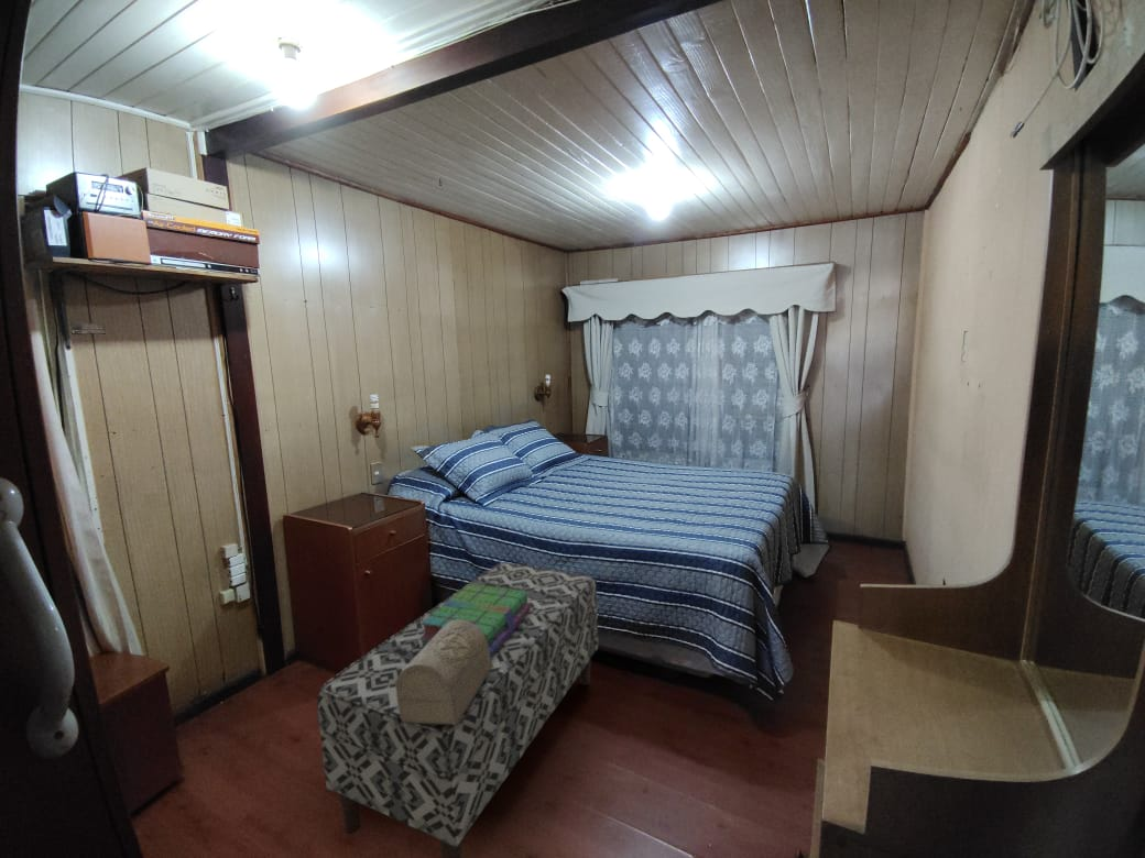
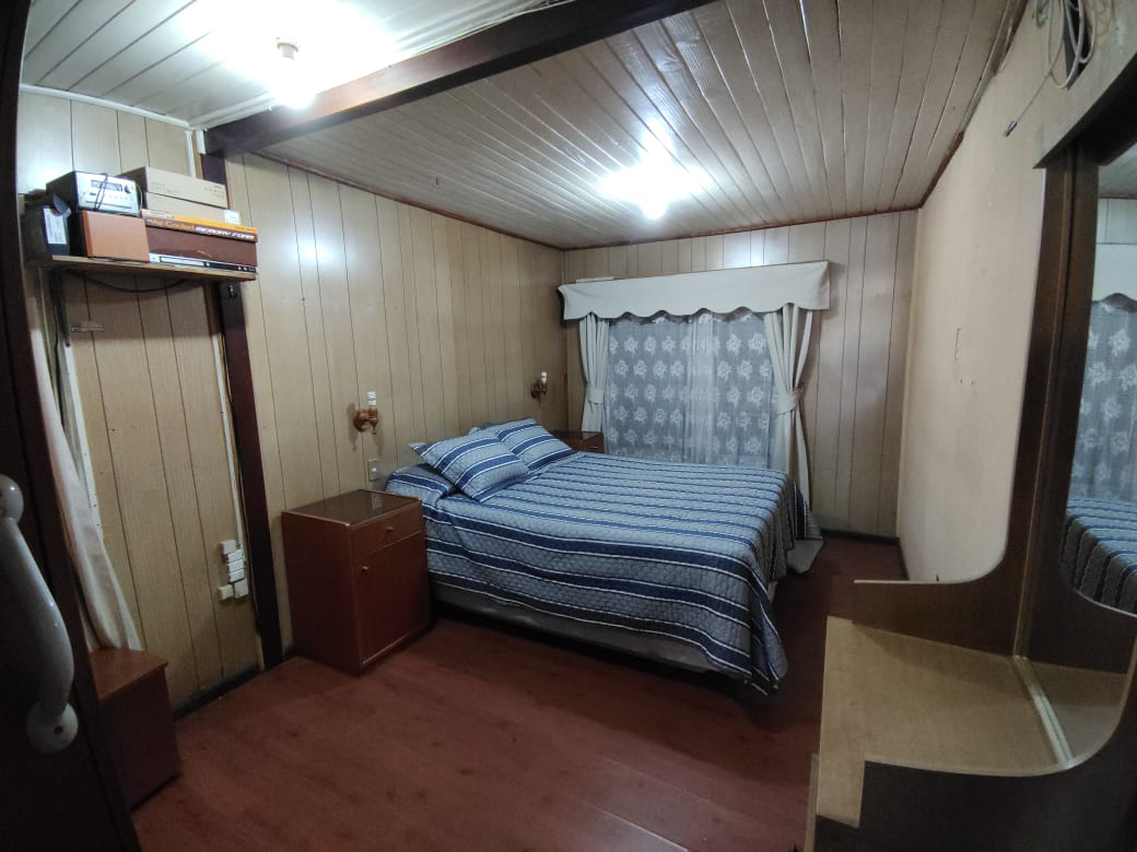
- decorative box (447, 670)
- stack of books (478, 617)
- bench (486, 682)
